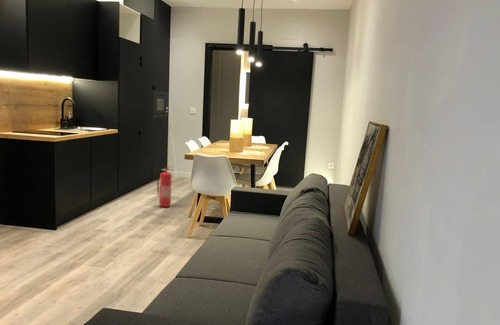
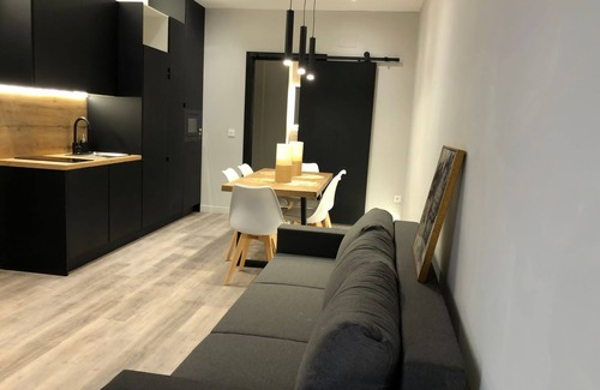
- fire extinguisher (165, 186)
